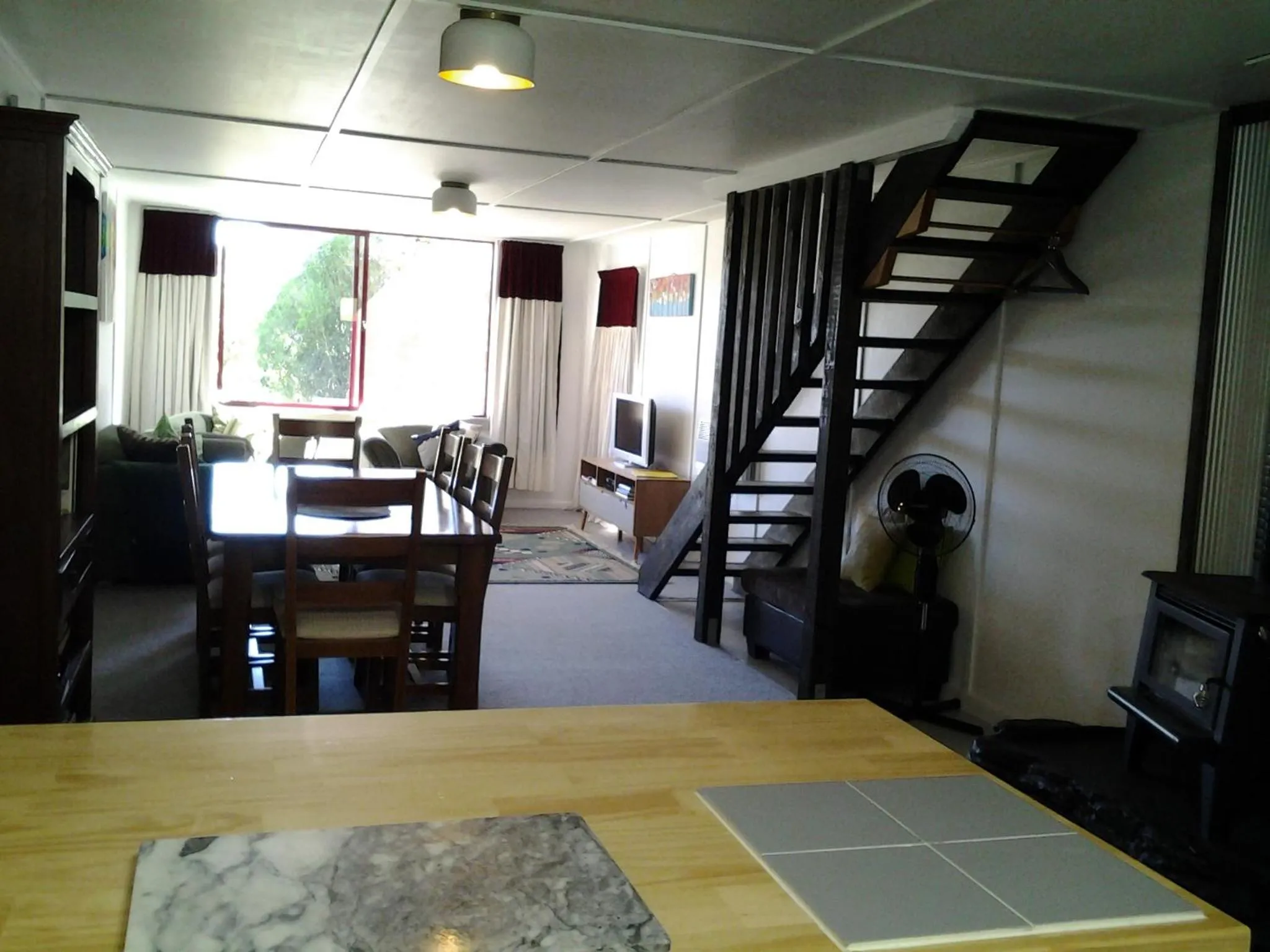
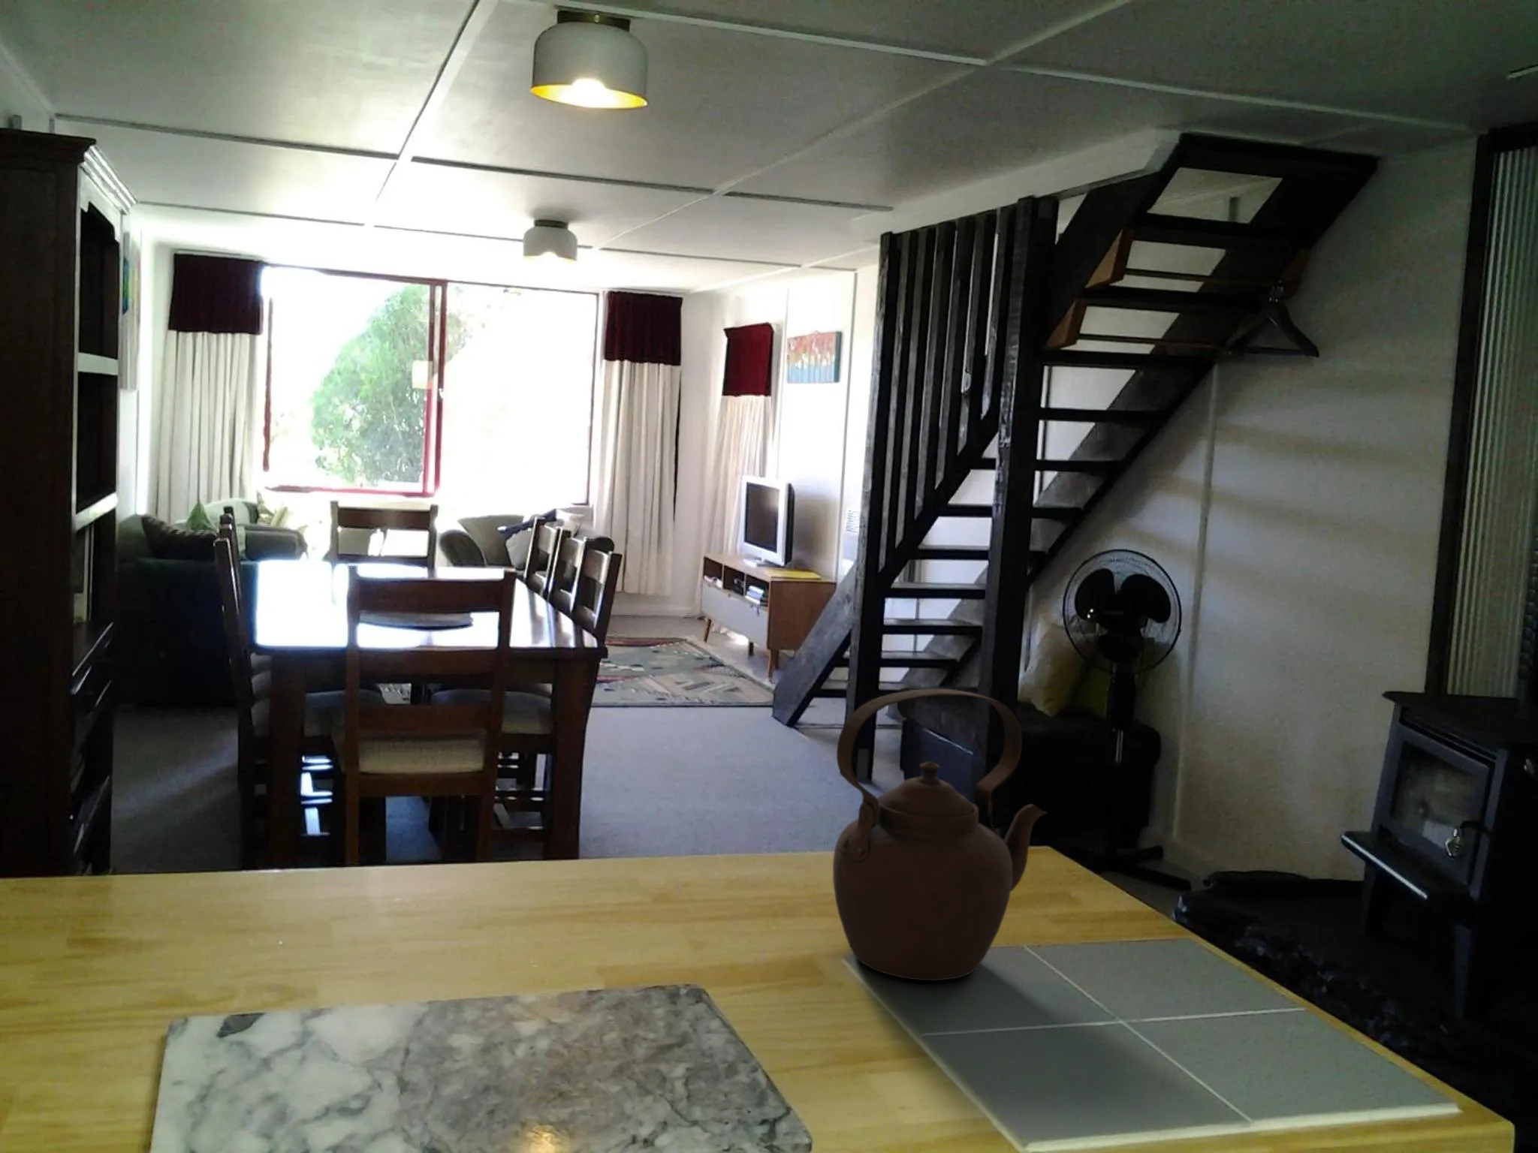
+ teapot (946, 824)
